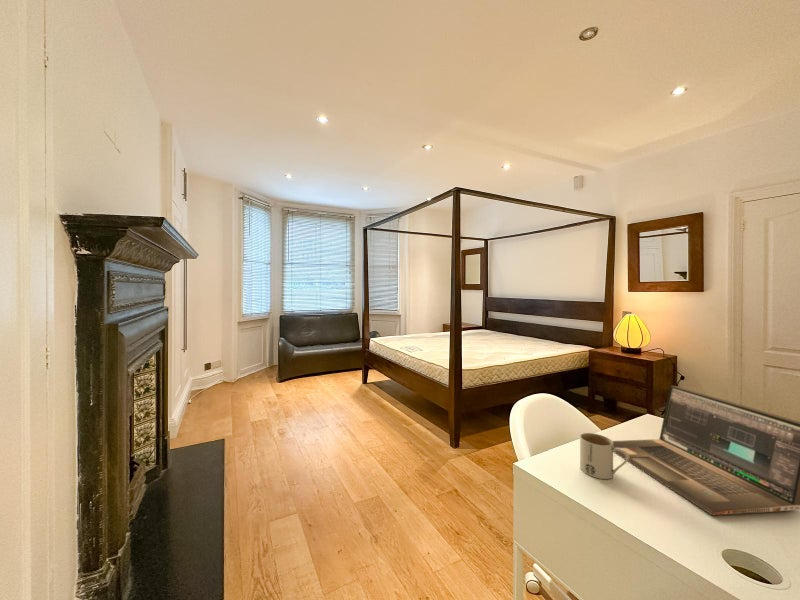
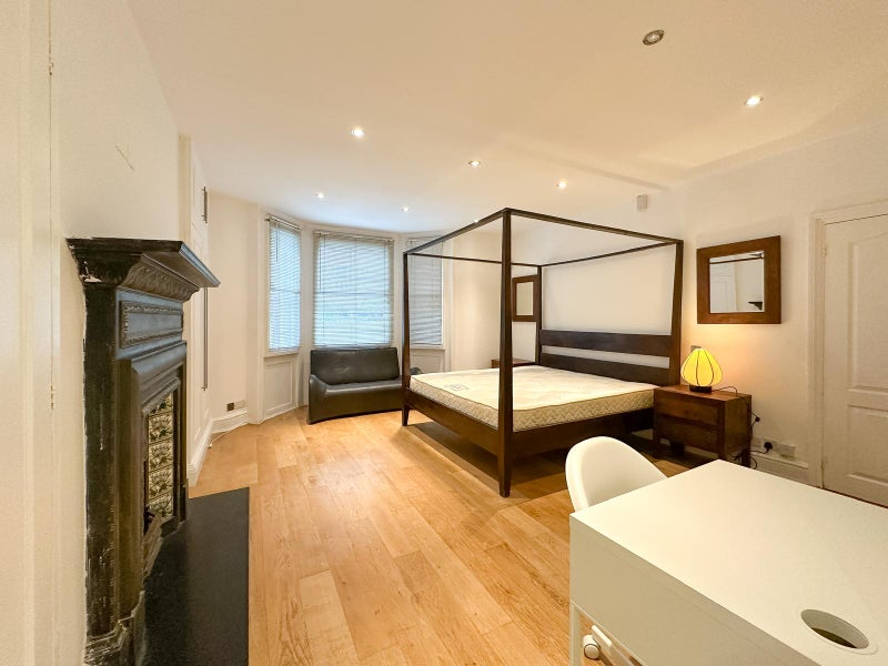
- laptop (689, 437)
- mug (603, 457)
